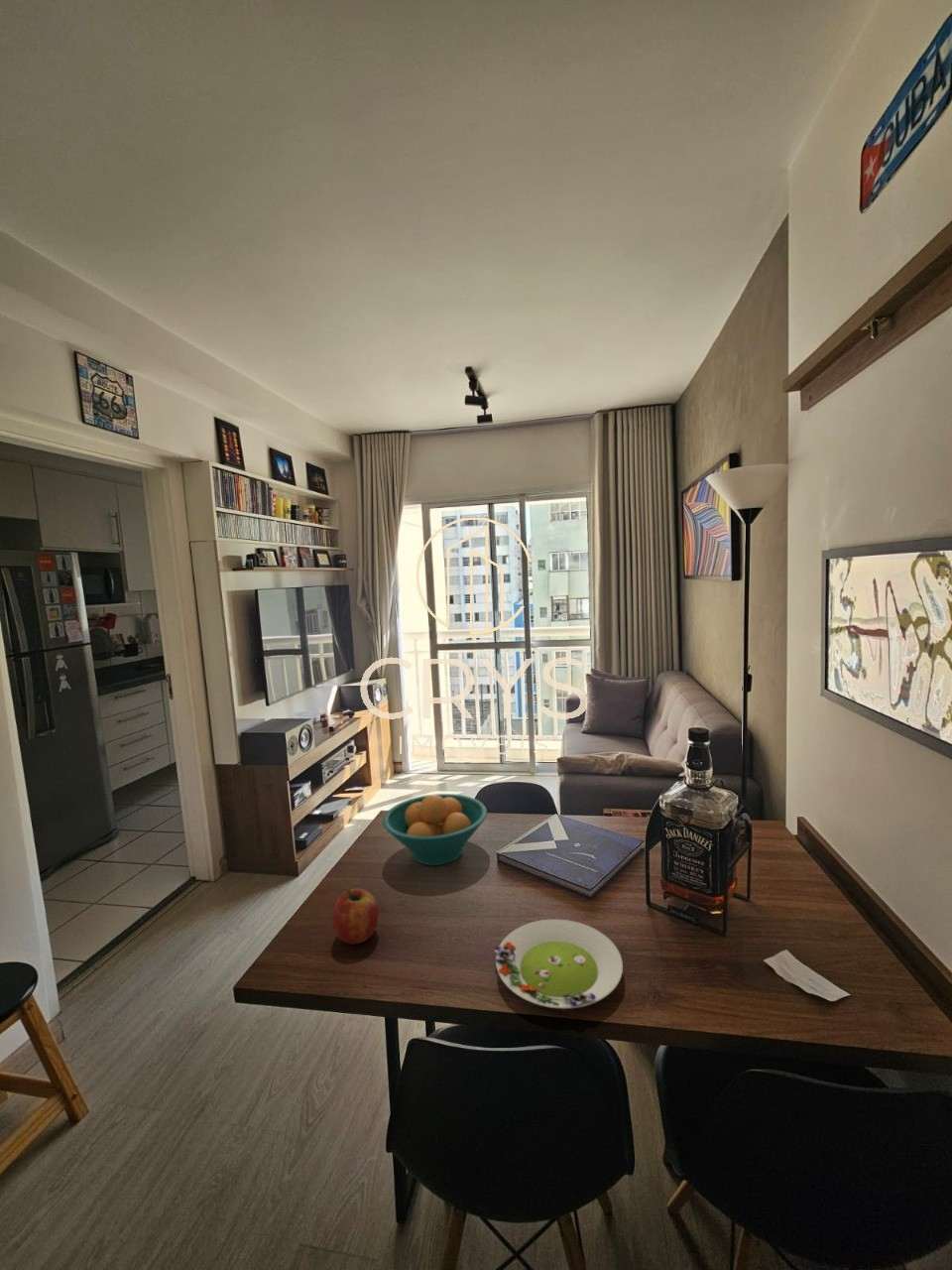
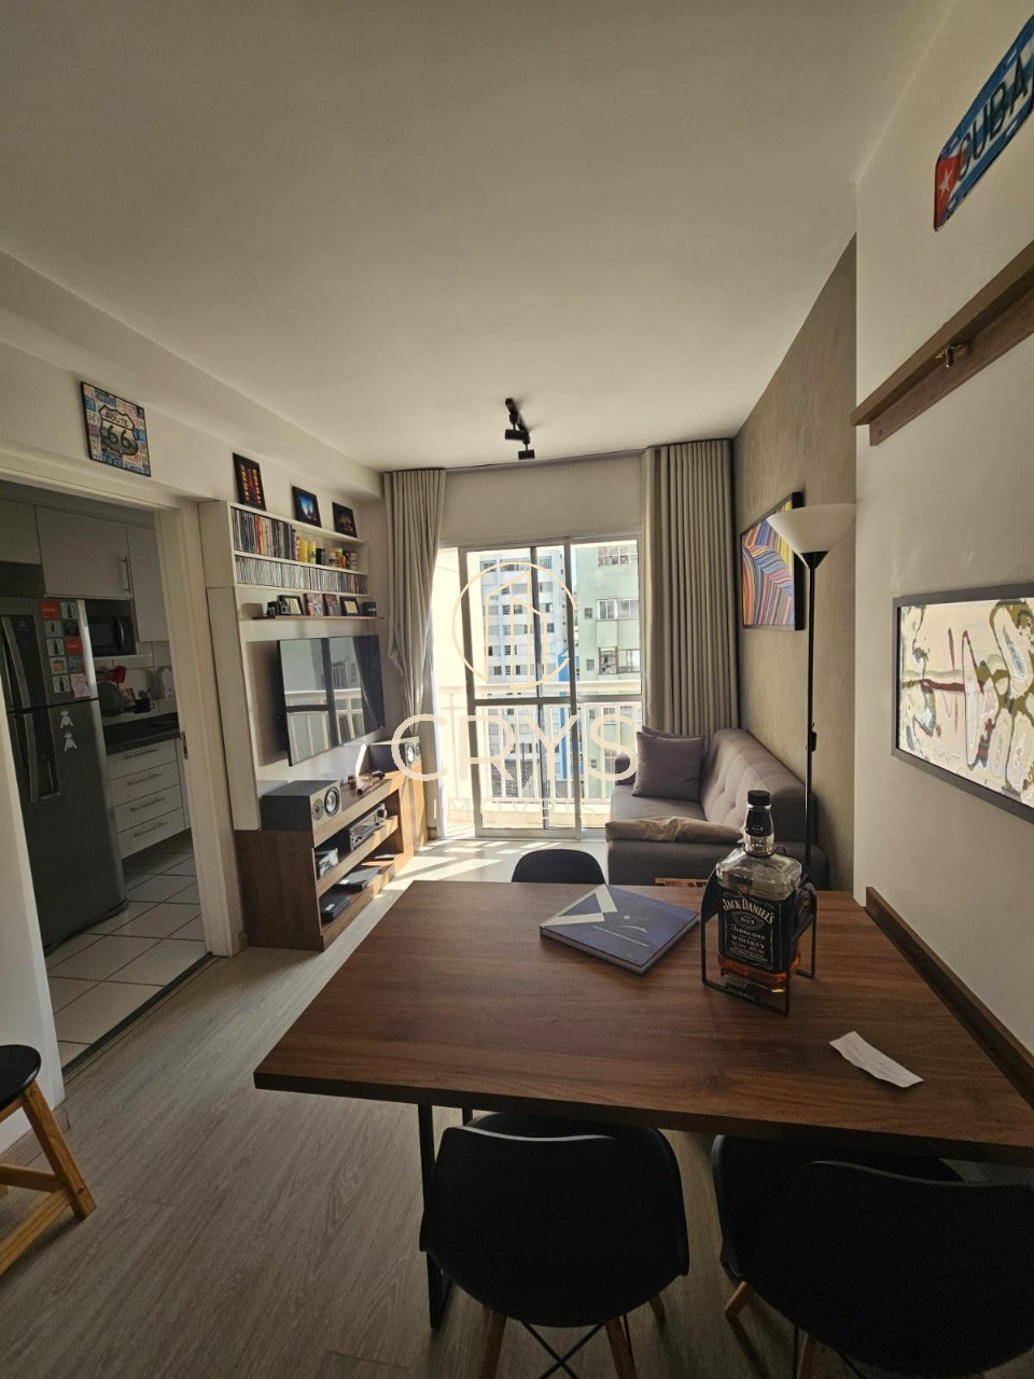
- apple (355, 913)
- salad plate (557, 961)
- fruit bowl (435, 825)
